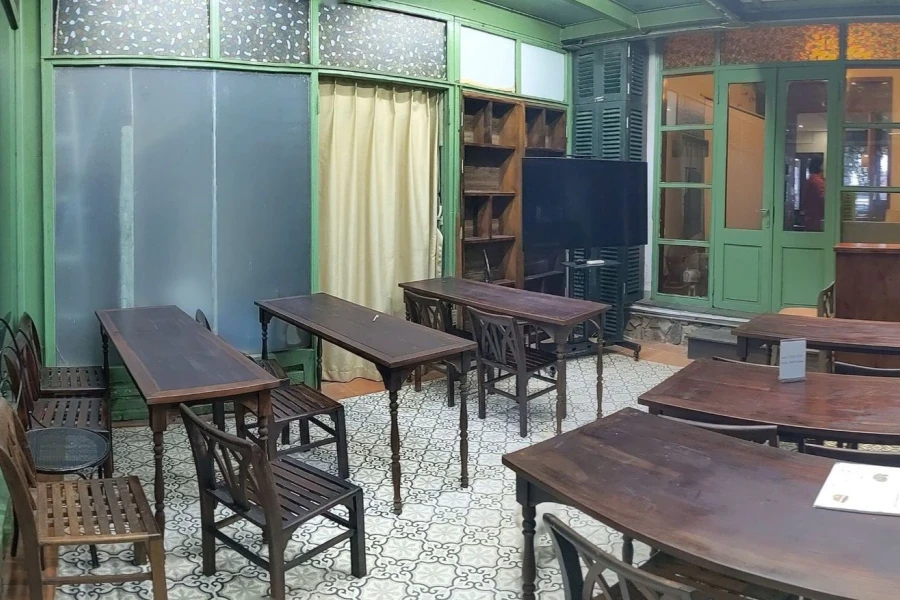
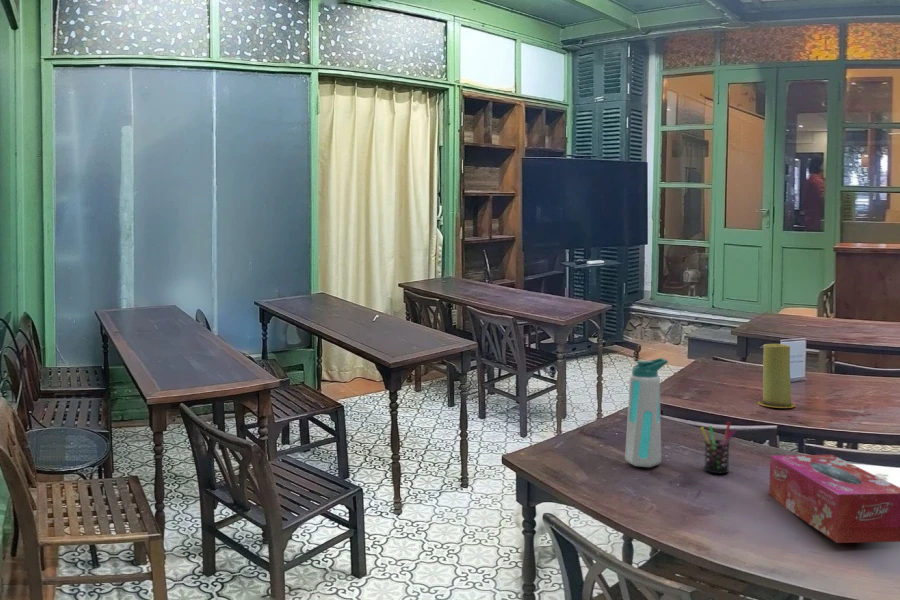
+ water bottle (646, 411)
+ pen holder (717, 445)
+ candle (777, 374)
+ tissue box (834, 495)
